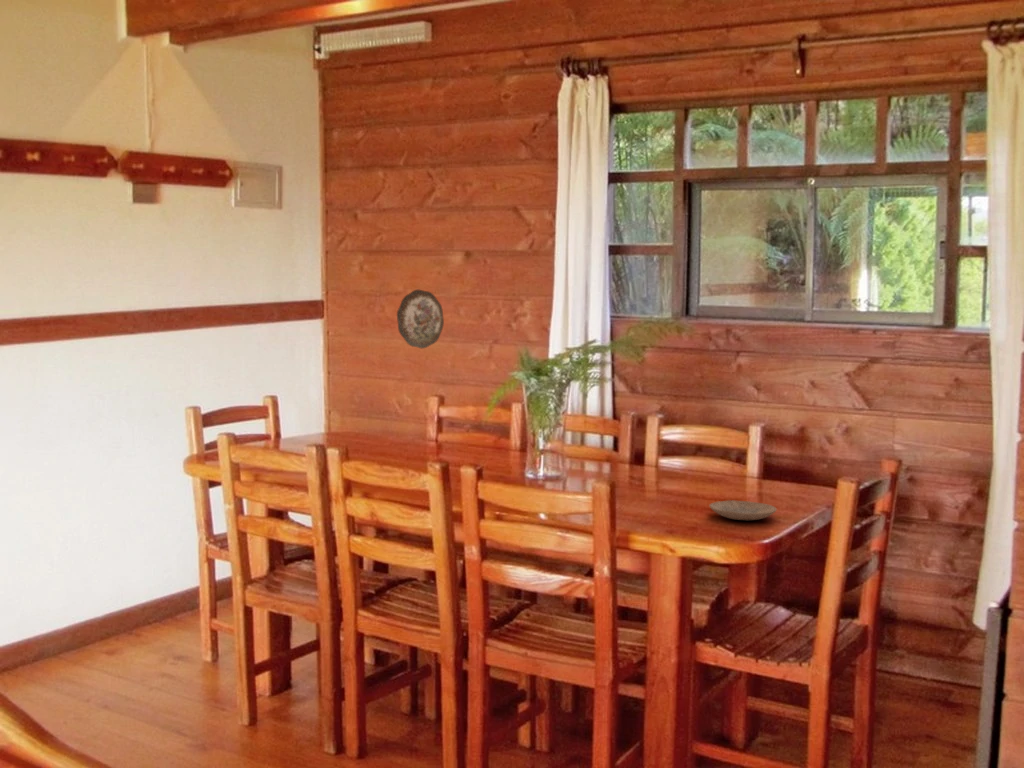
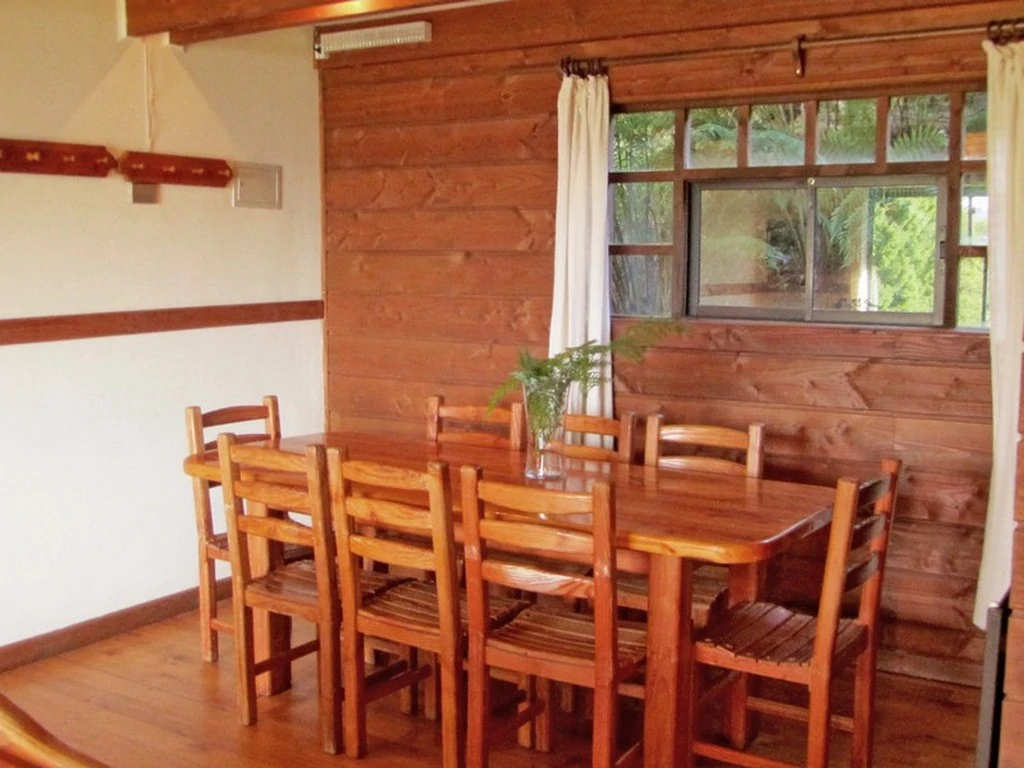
- plate (742, 511)
- decorative plate (421, 319)
